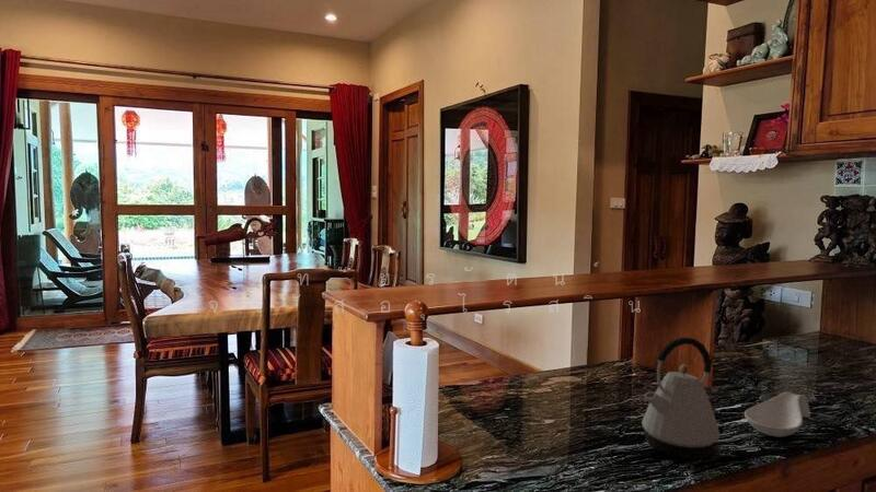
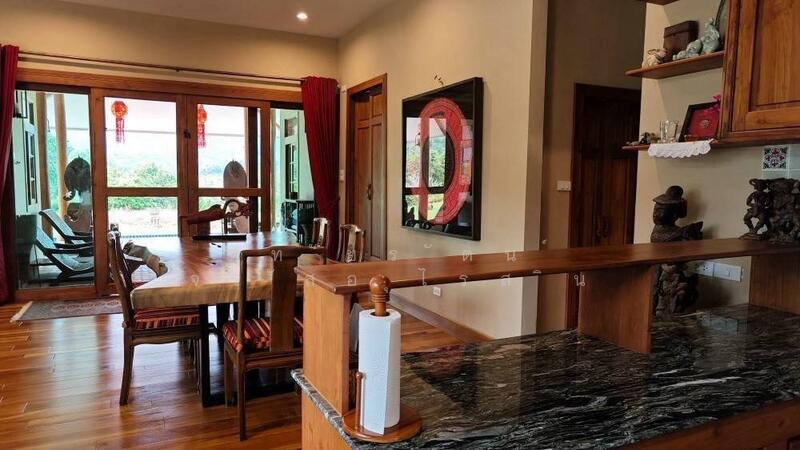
- spoon rest (782, 412)
- kettle (680, 393)
